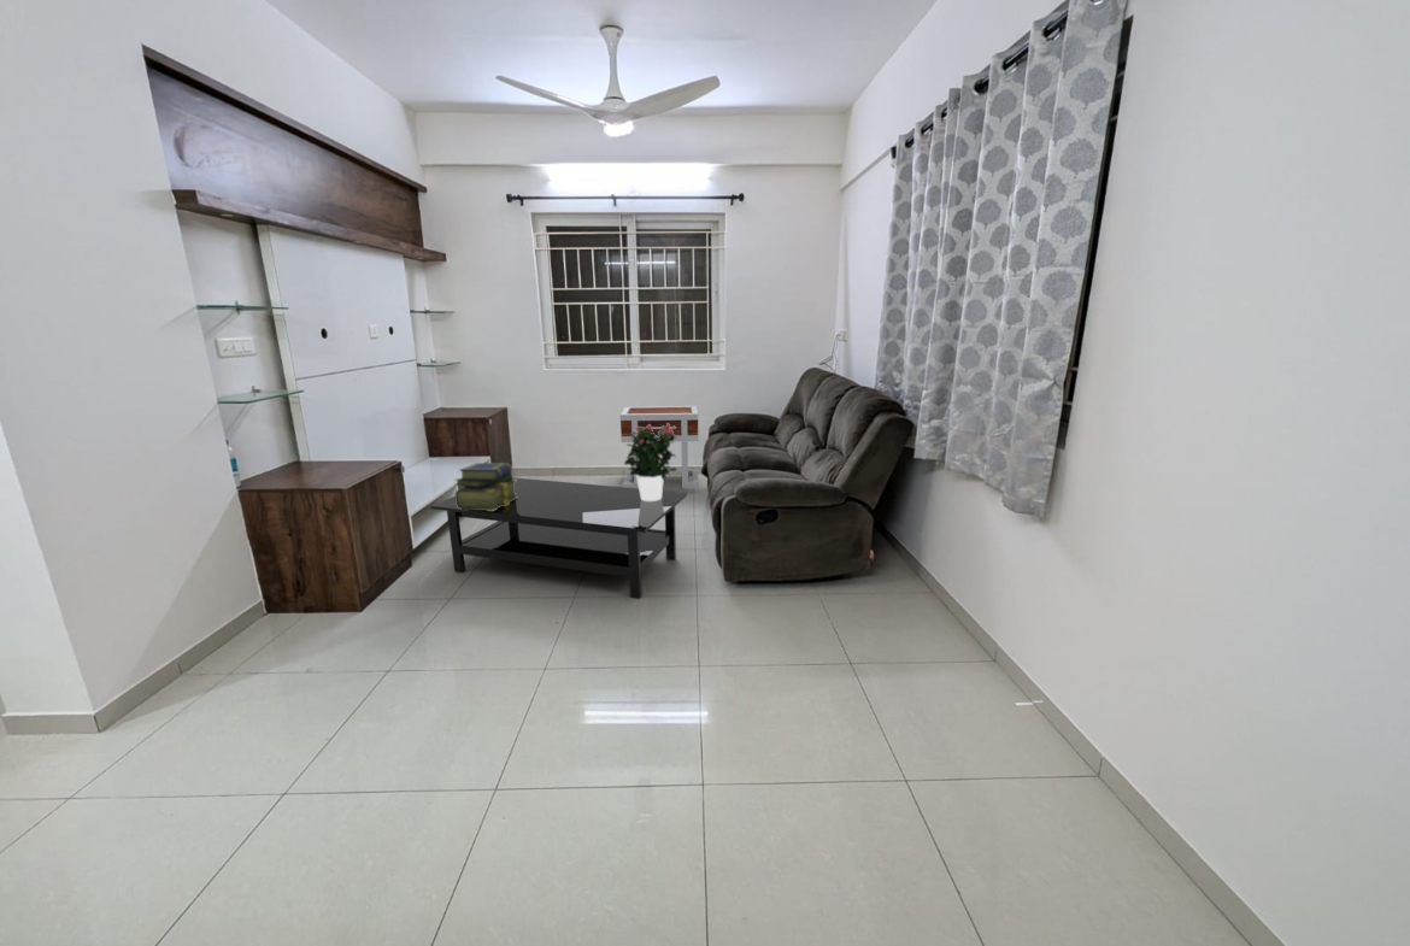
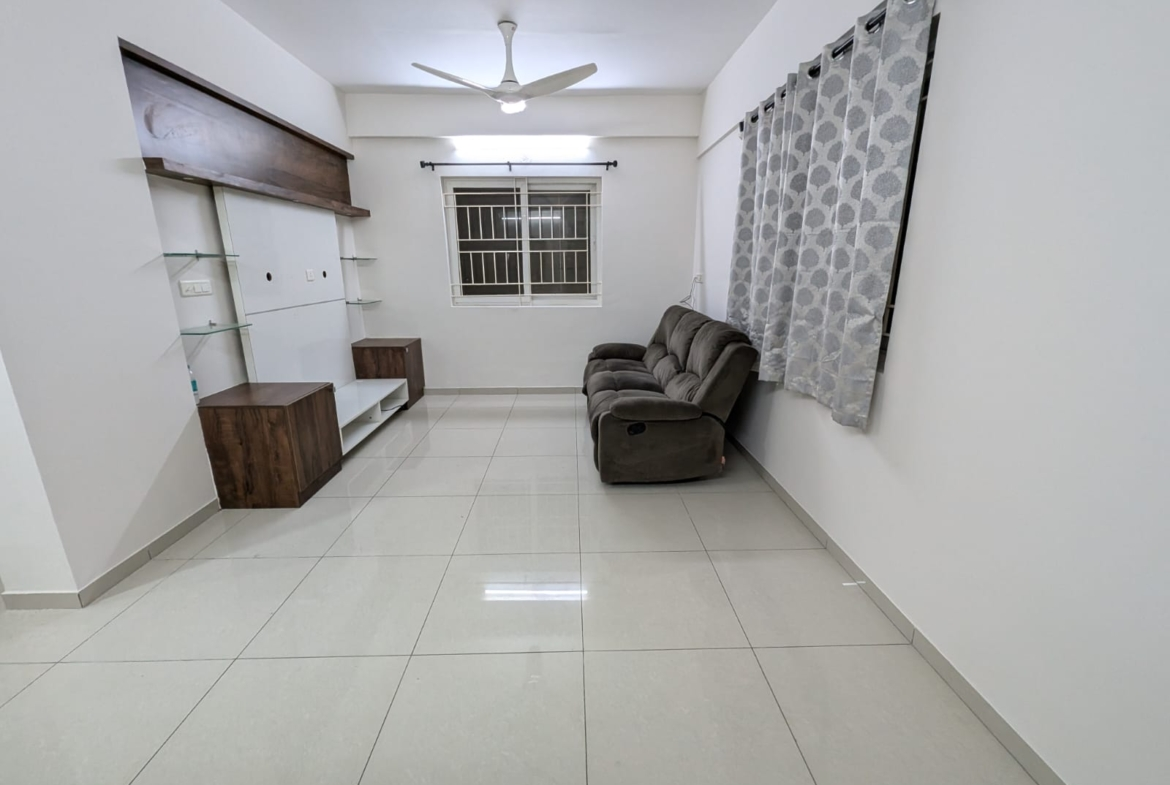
- coffee table (565, 531)
- side table (658, 436)
- potted flower (652, 460)
- stack of books (486, 483)
